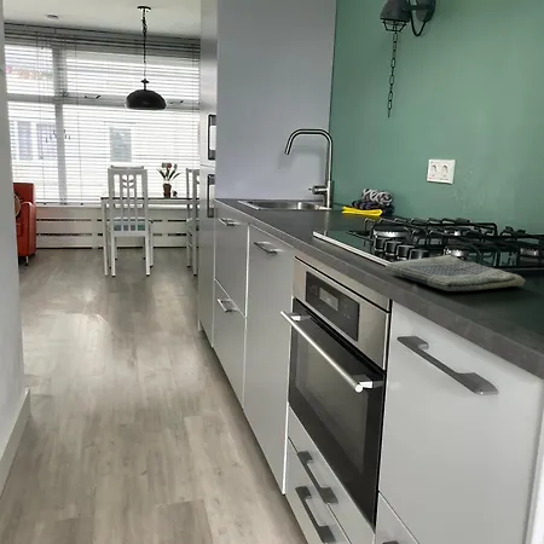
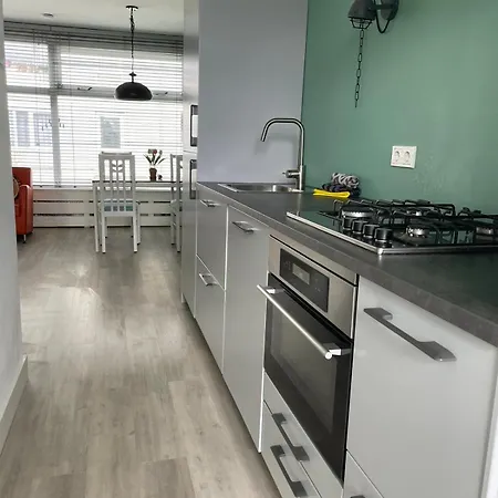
- dish towel (453, 271)
